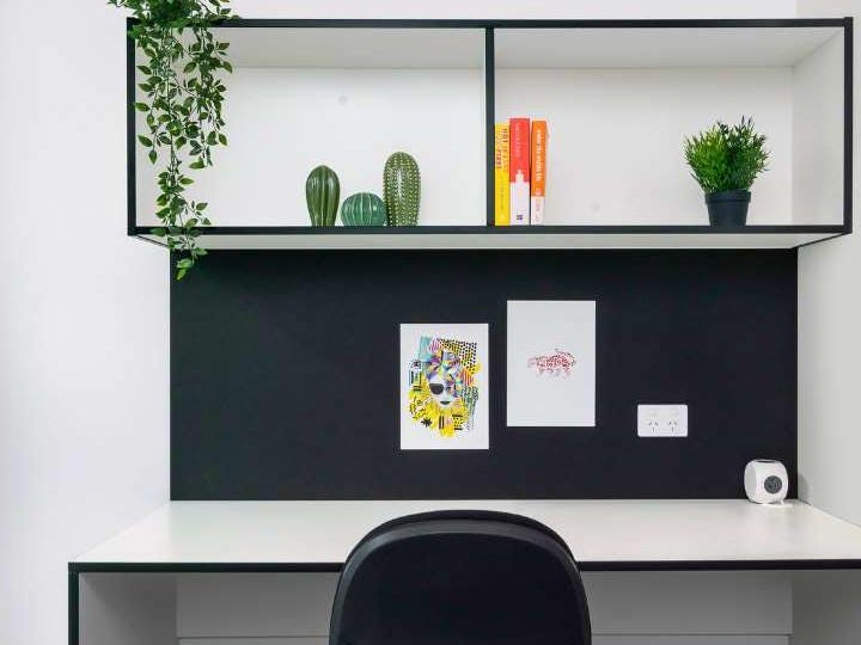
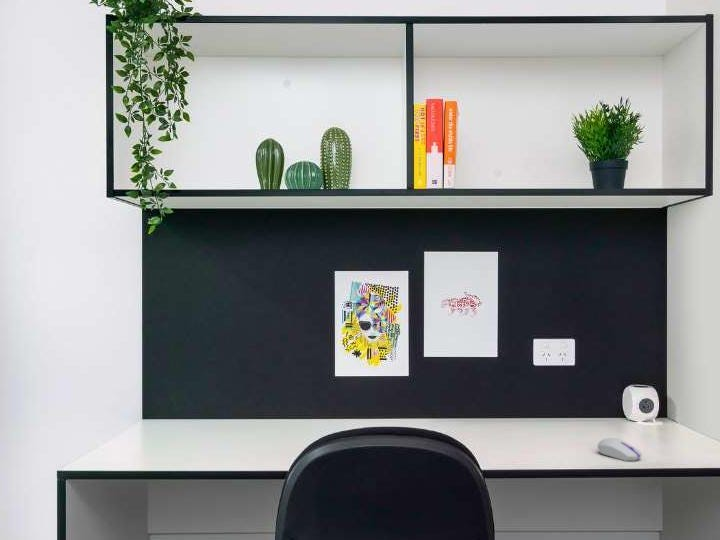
+ computer mouse (618, 447)
